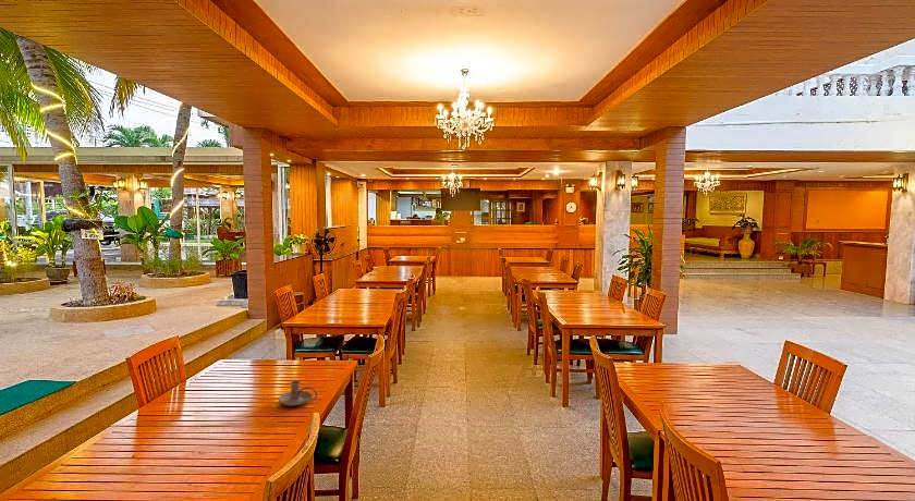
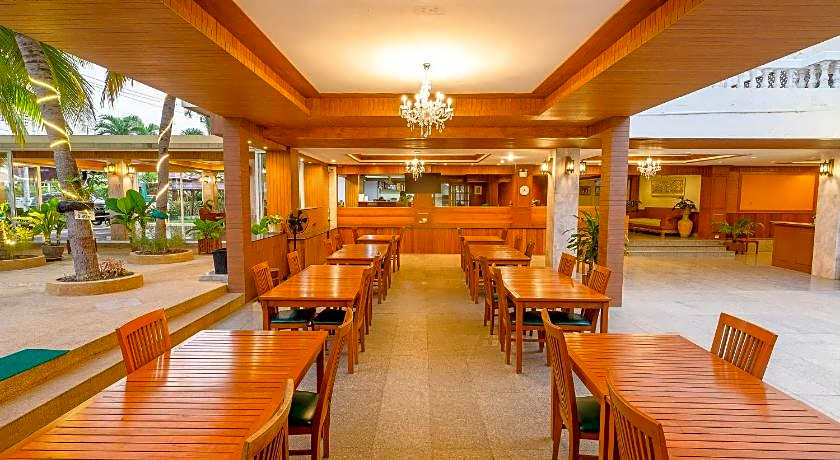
- candle holder (298, 392)
